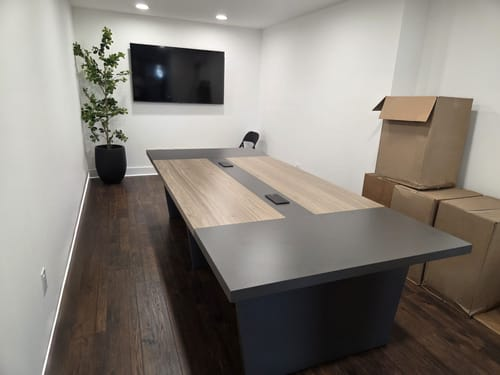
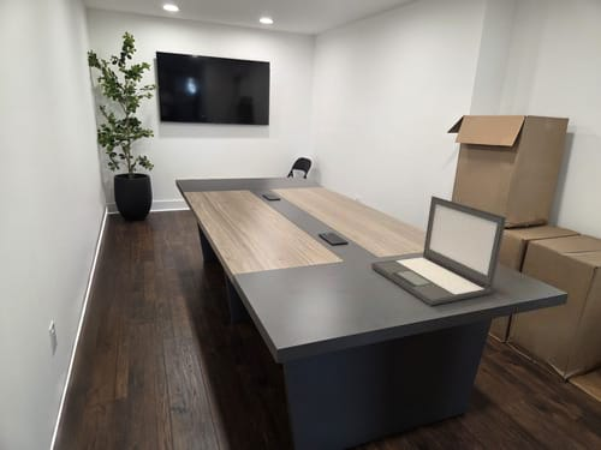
+ laptop (432, 244)
